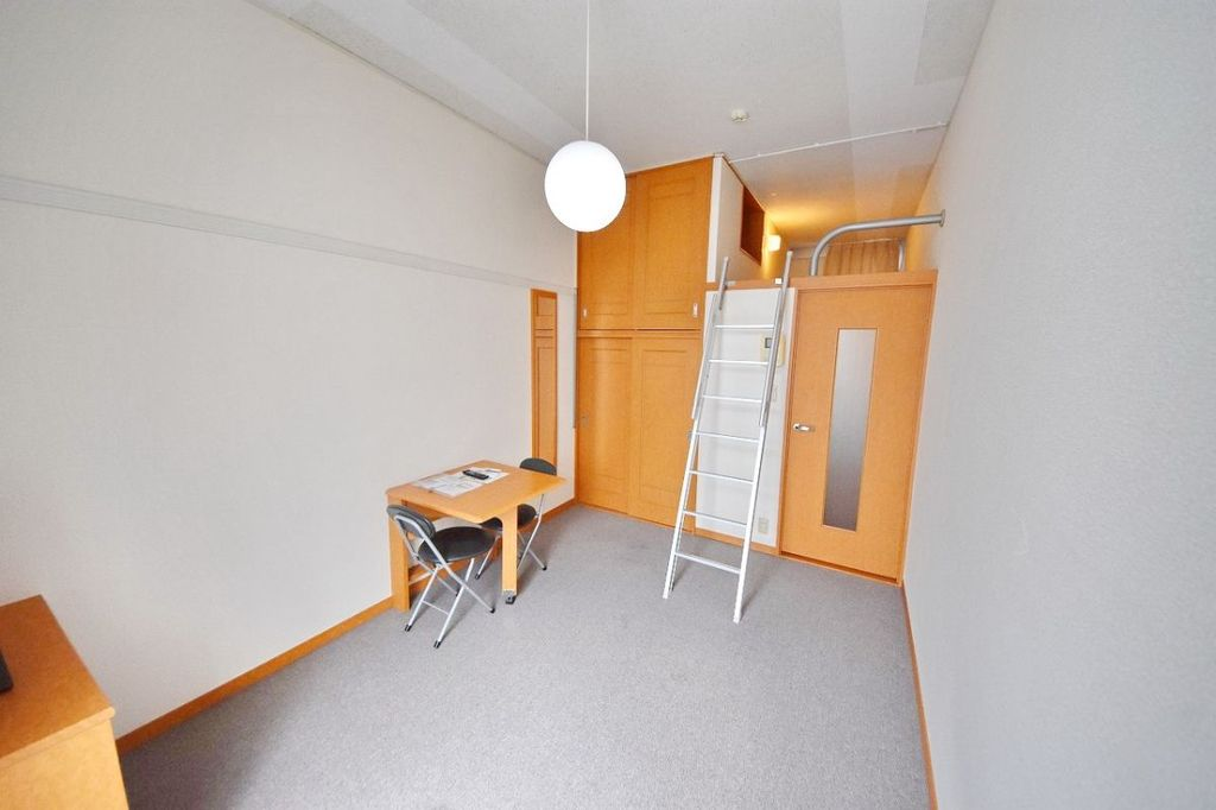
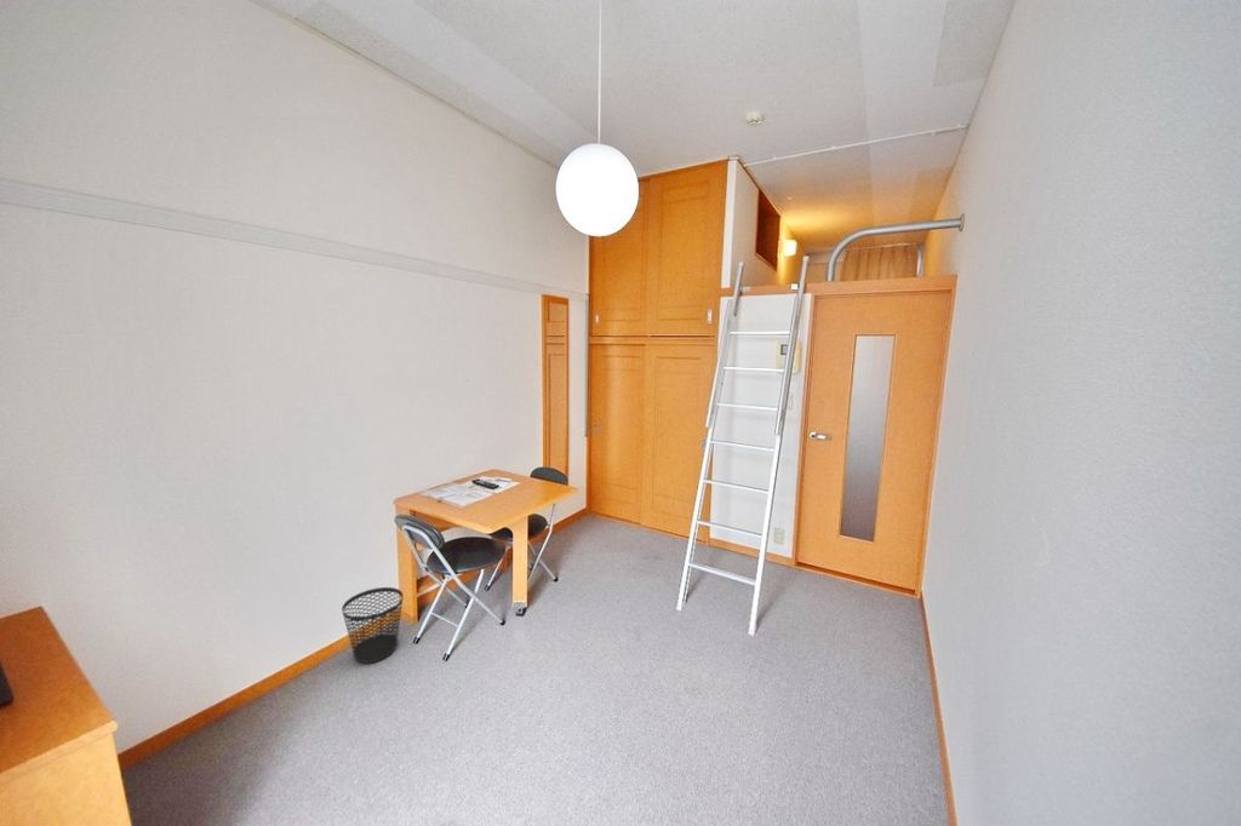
+ wastebasket (374, 626)
